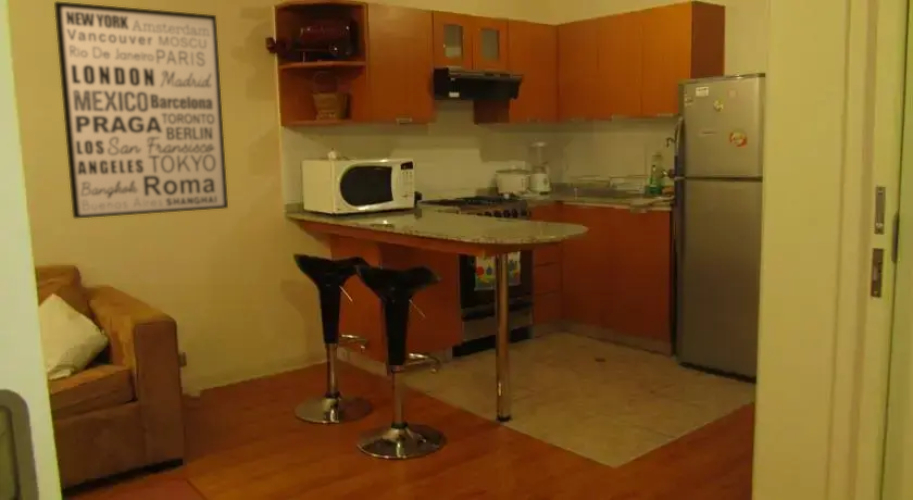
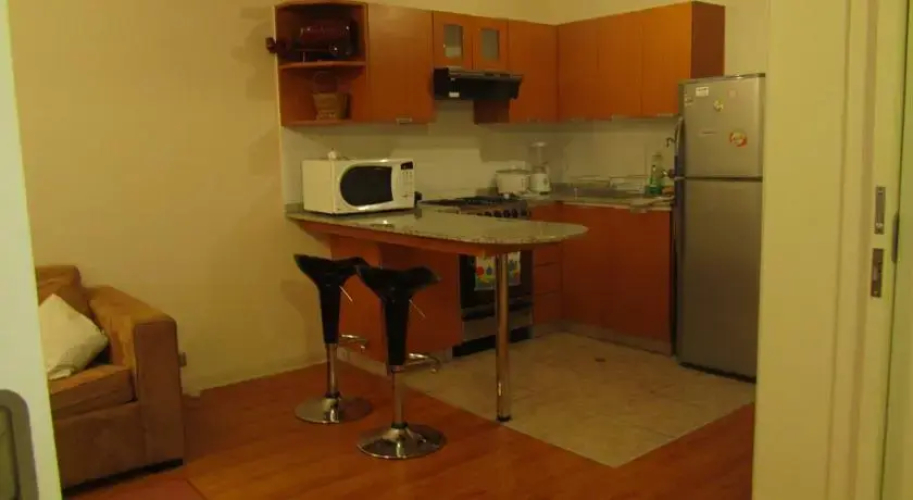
- wall art (147, 112)
